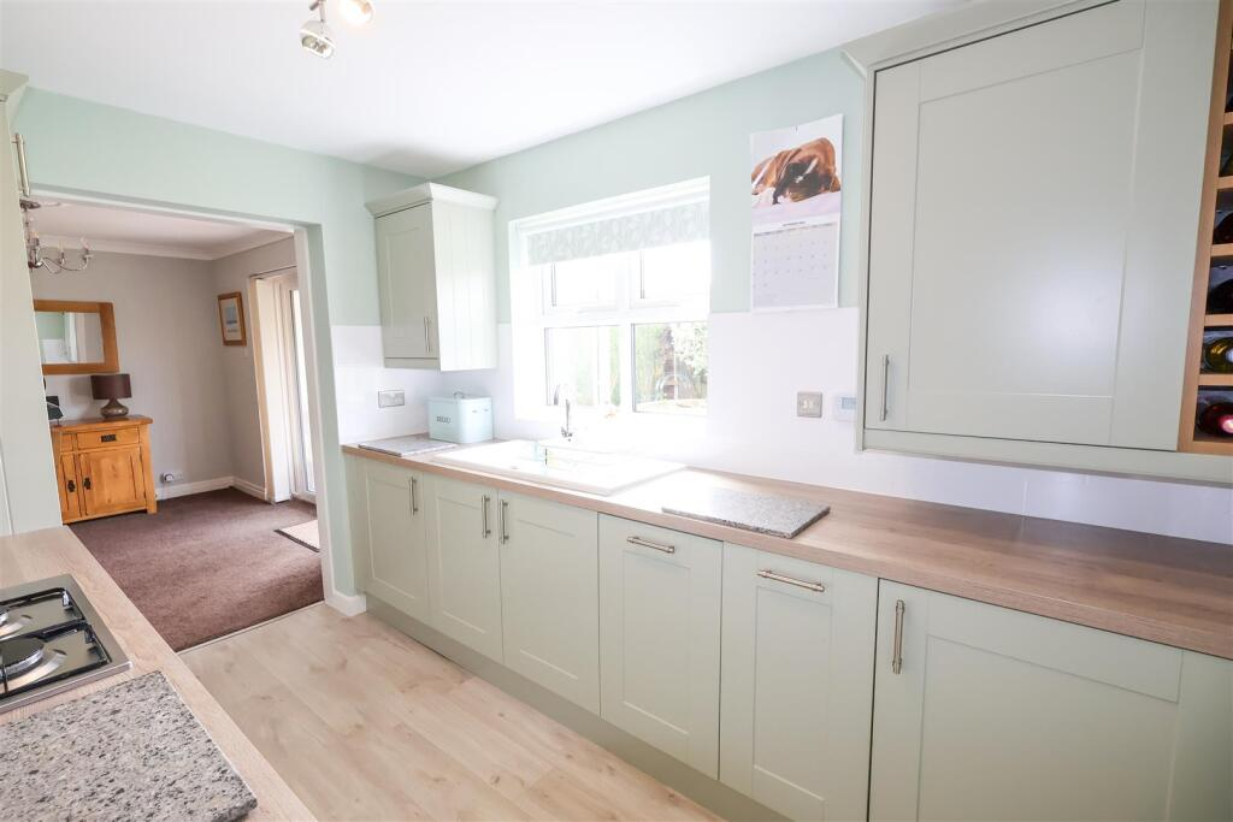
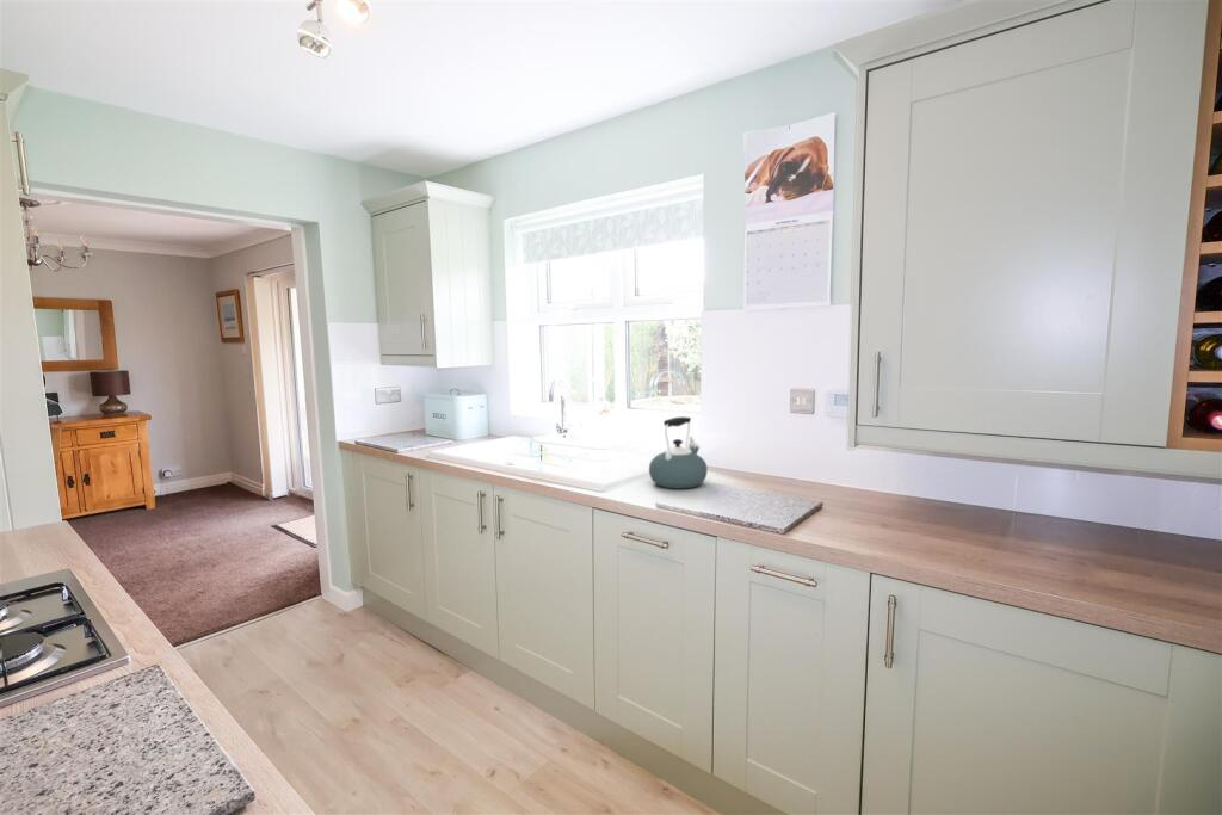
+ kettle (680, 450)
